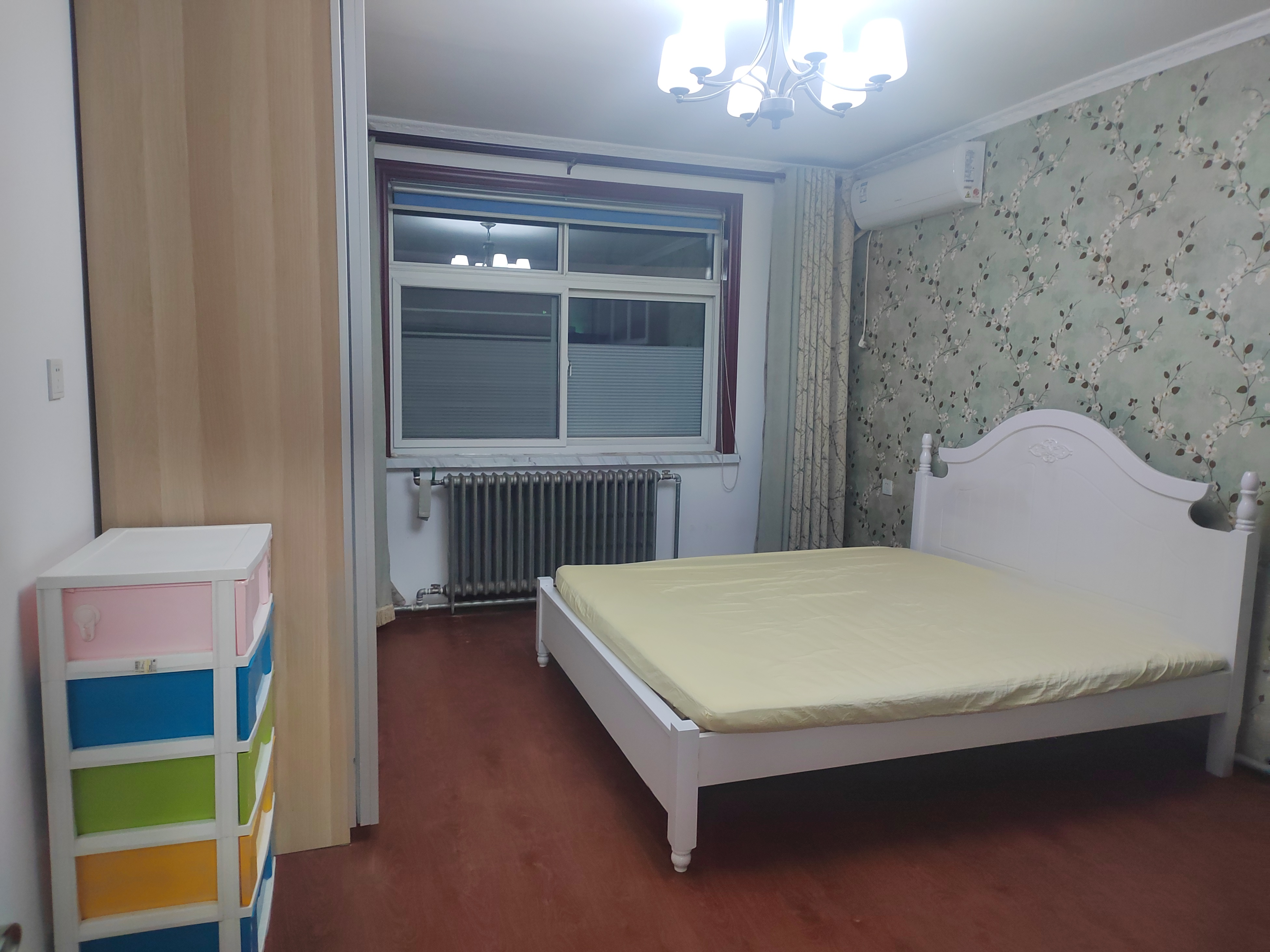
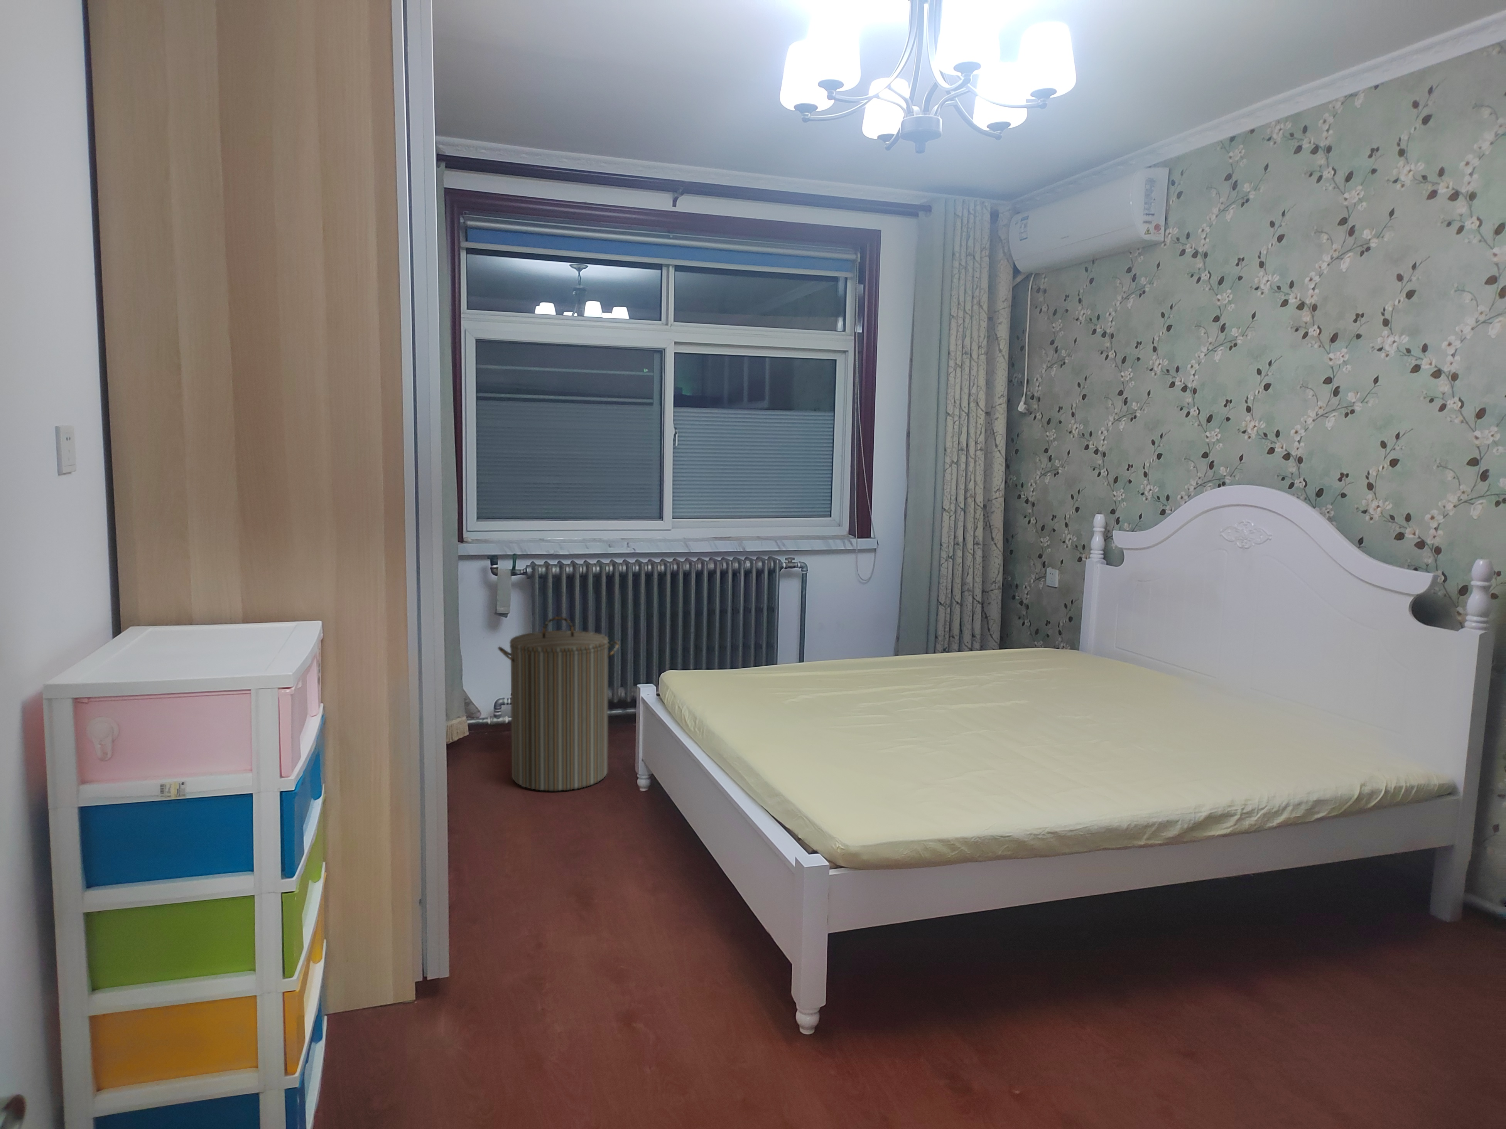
+ laundry hamper (560, 696)
